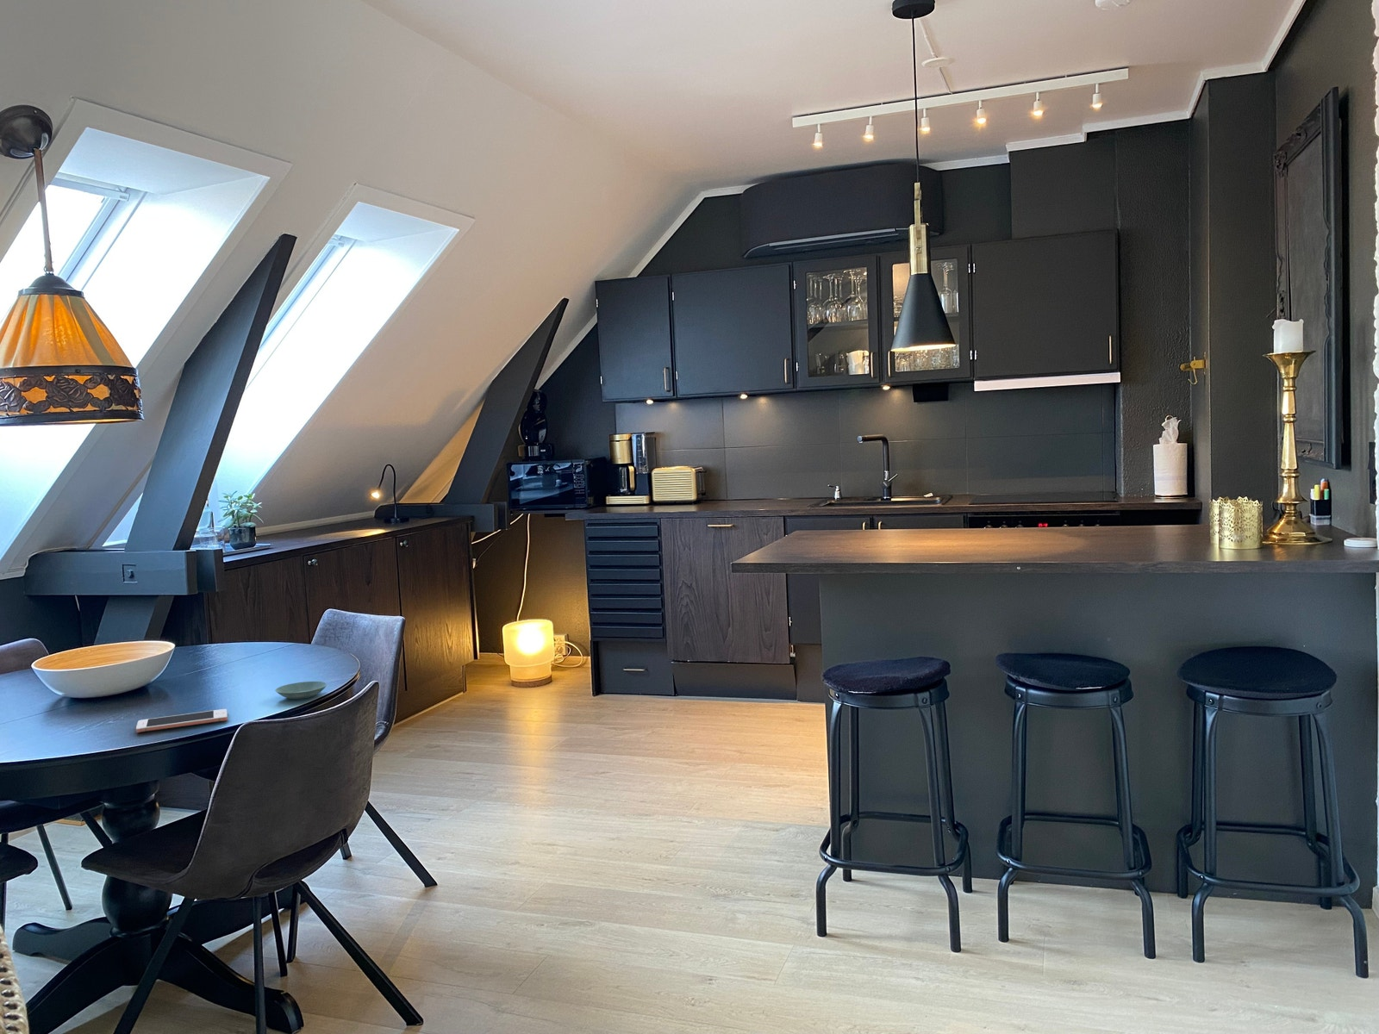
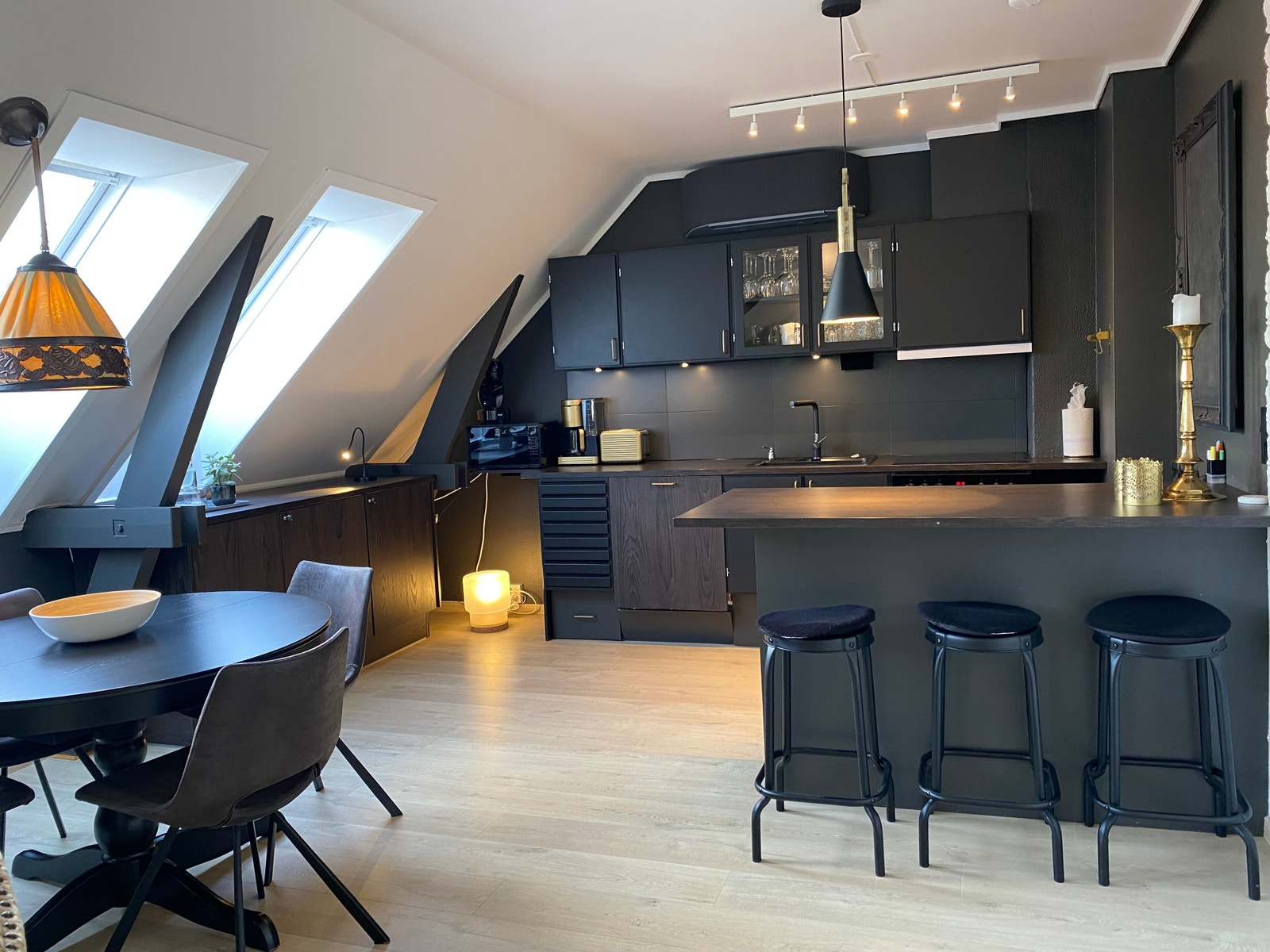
- cell phone (182, 720)
- saucer (302, 691)
